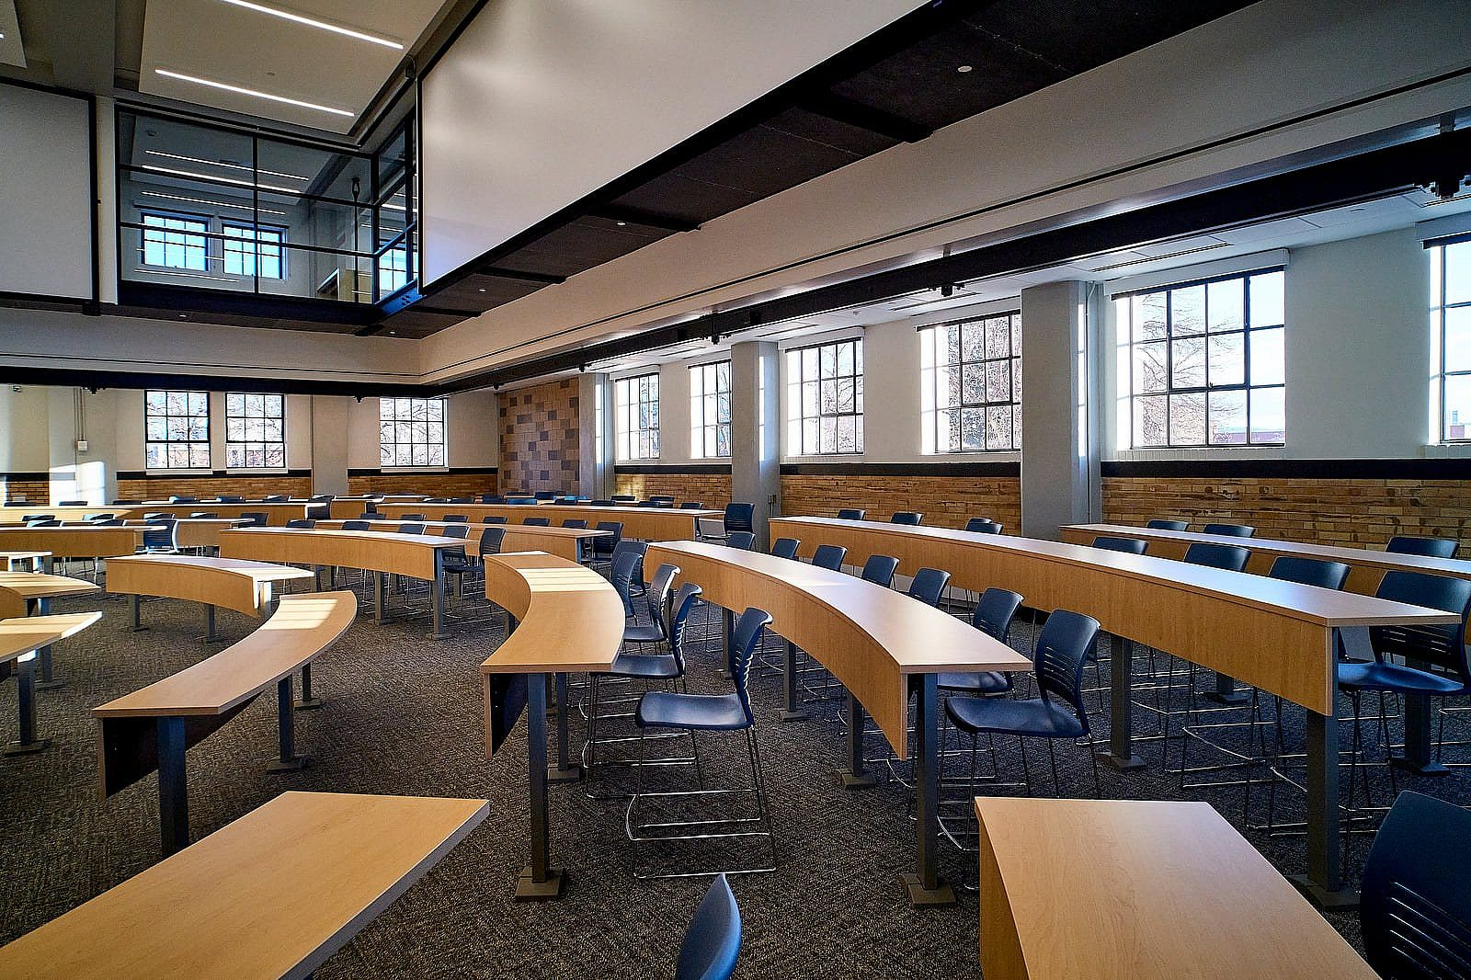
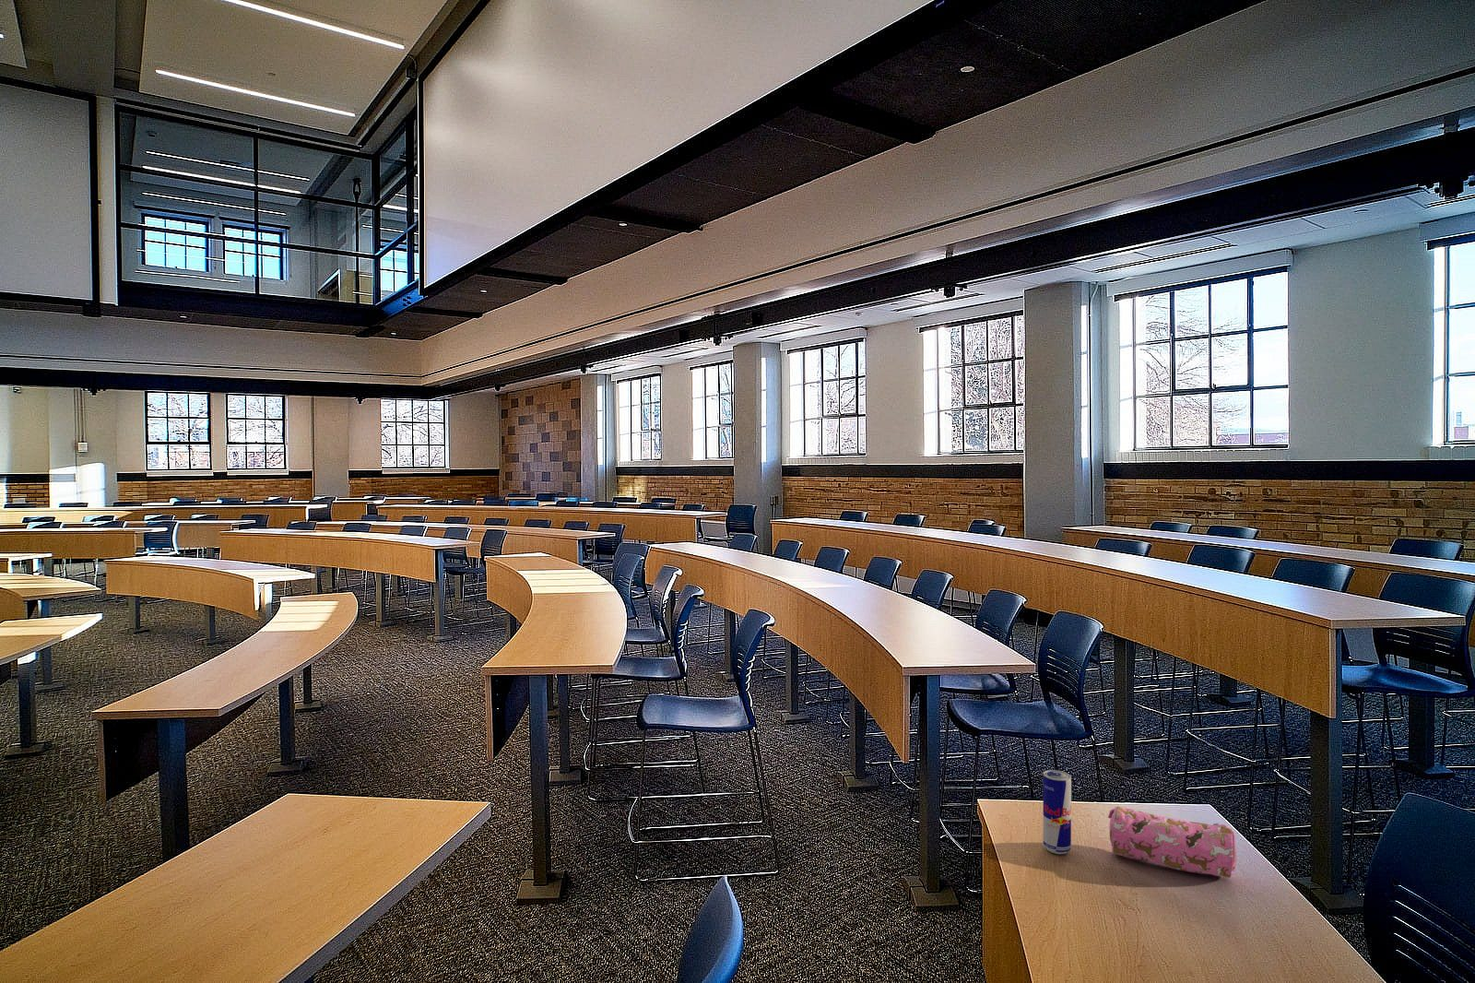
+ pencil case (1169, 840)
+ beverage can (1056, 812)
